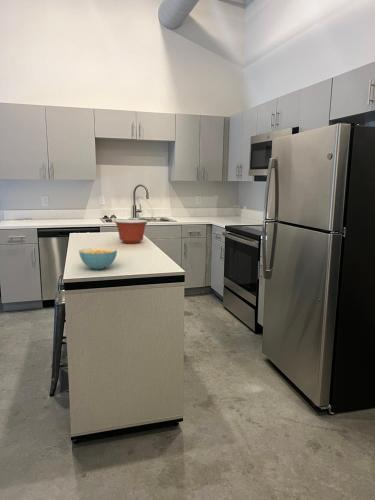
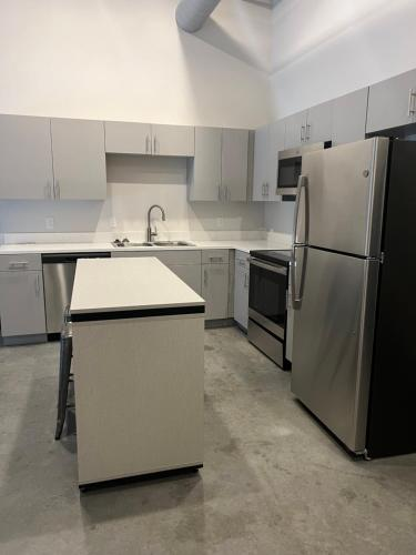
- cereal bowl (98, 259)
- mixing bowl (131, 231)
